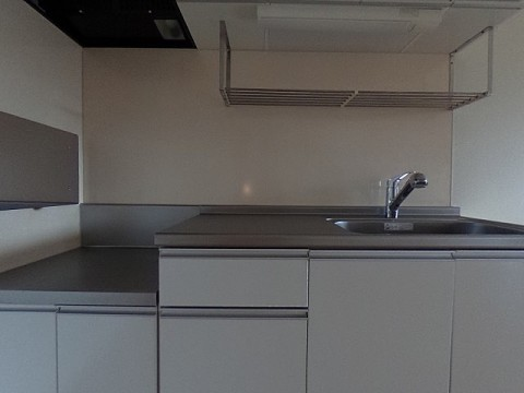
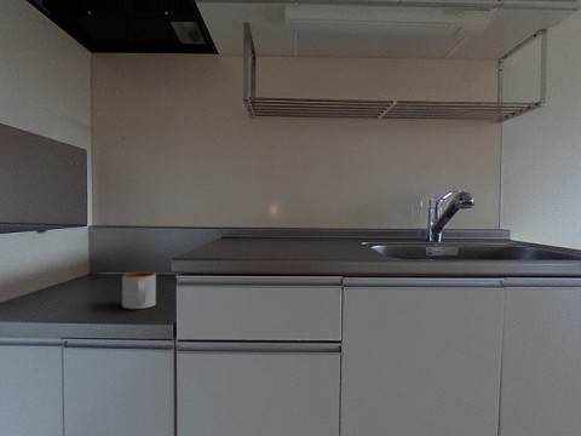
+ mug (139, 291)
